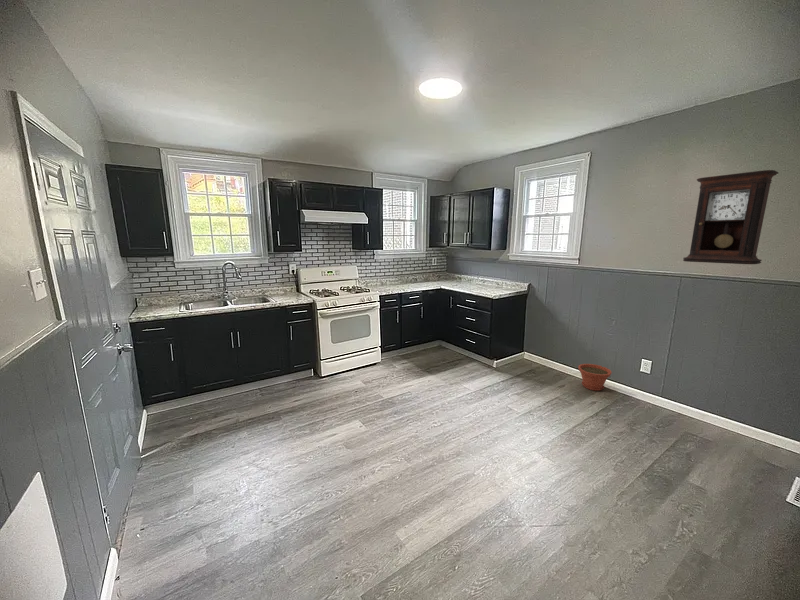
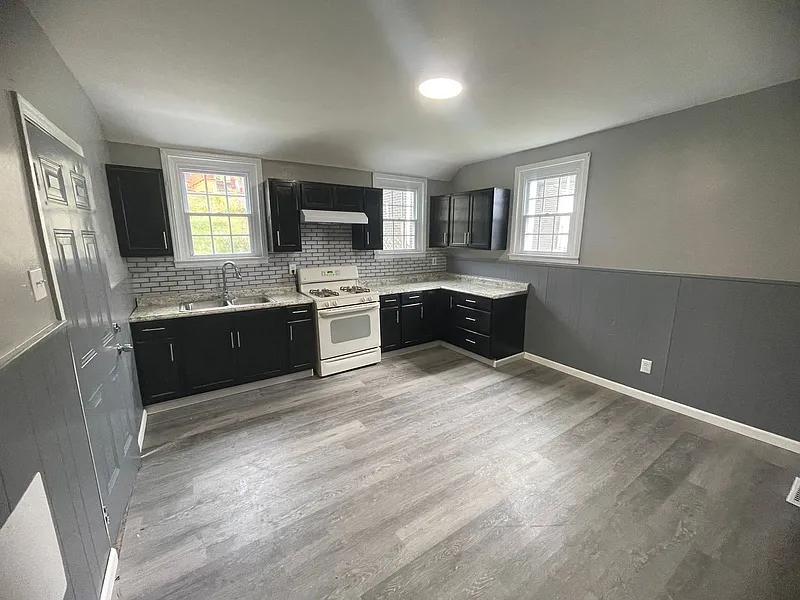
- pendulum clock (726, 219)
- plant pot (593, 378)
